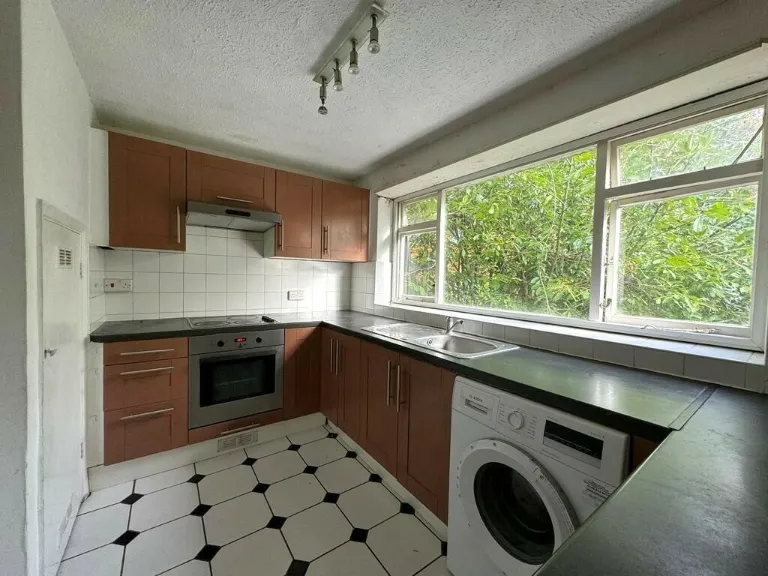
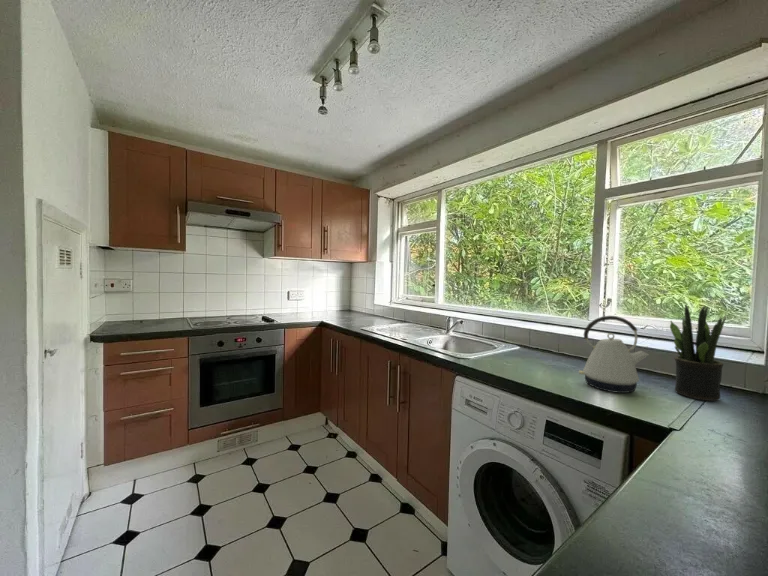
+ potted plant (694, 349)
+ kettle (612, 351)
